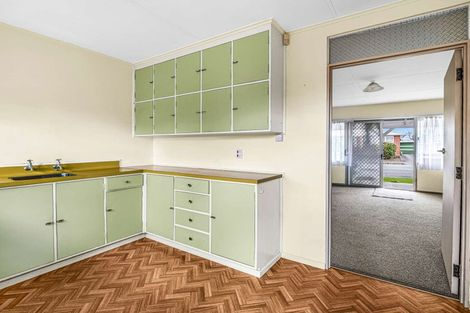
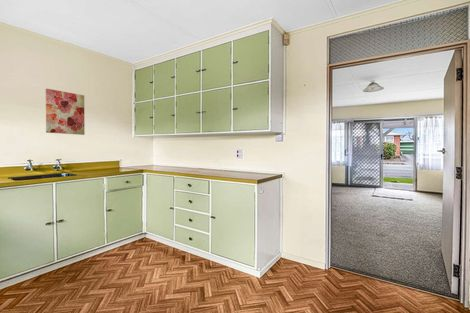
+ wall art (66, 113)
